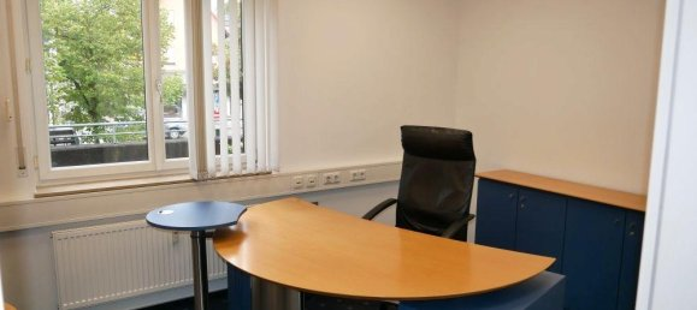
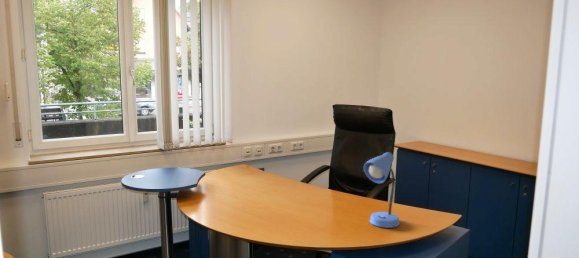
+ desk lamp (382, 182)
